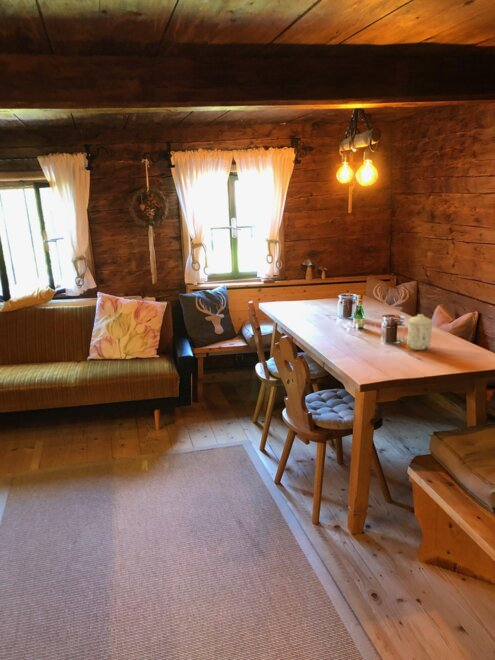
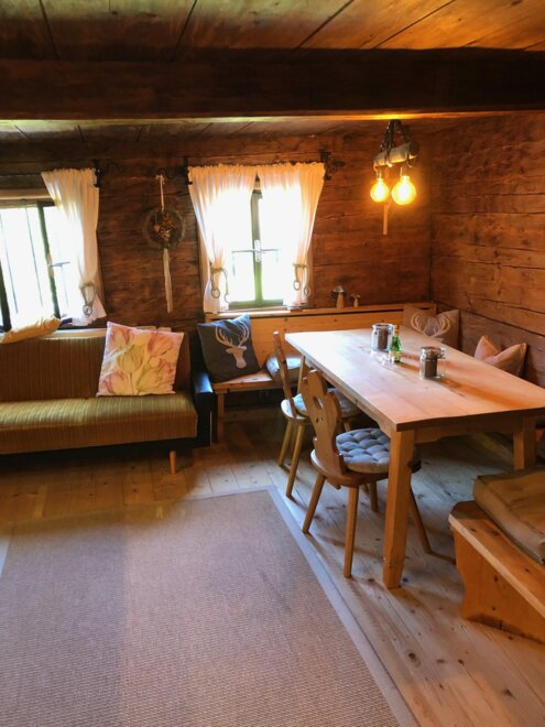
- mug (419, 332)
